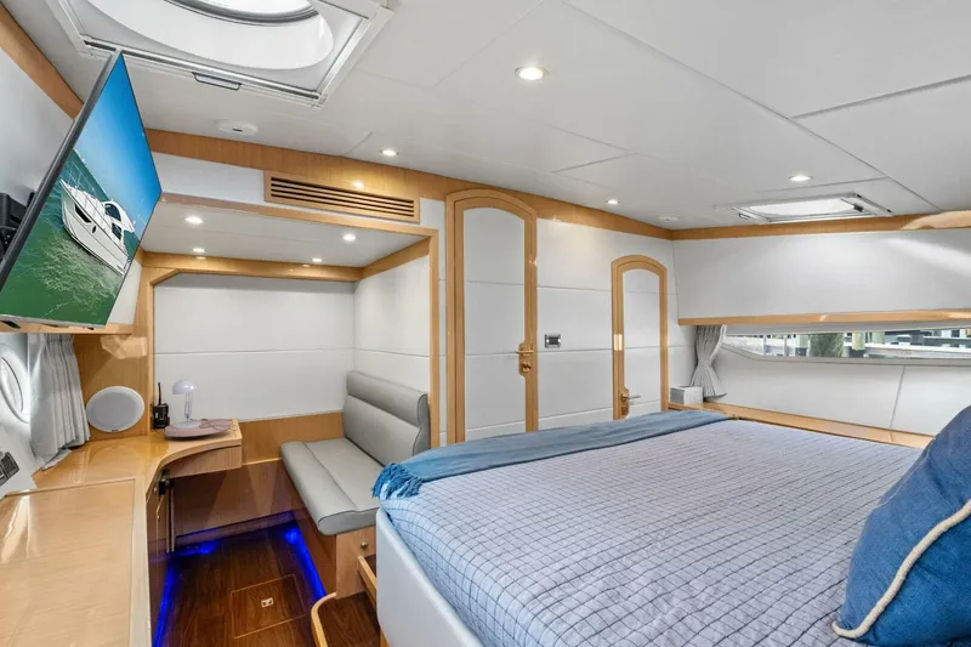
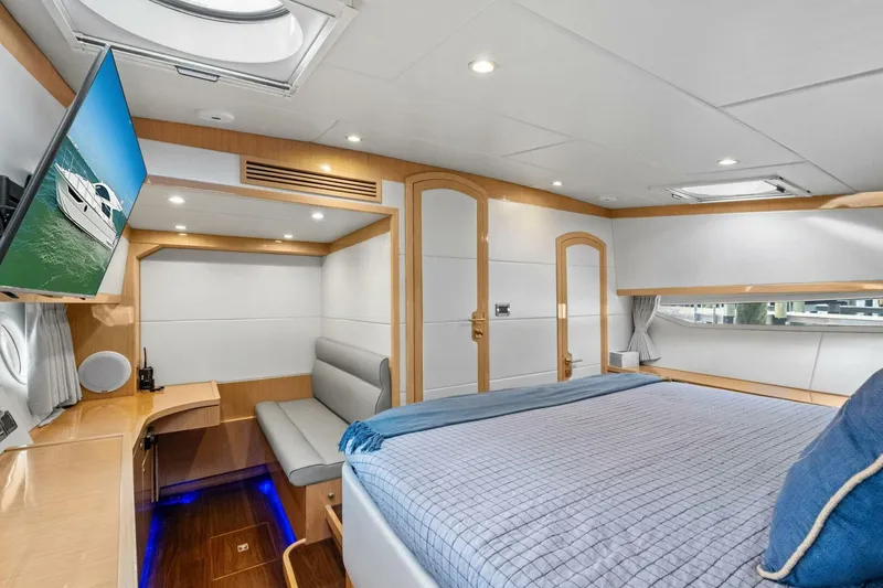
- desk lamp (191, 405)
